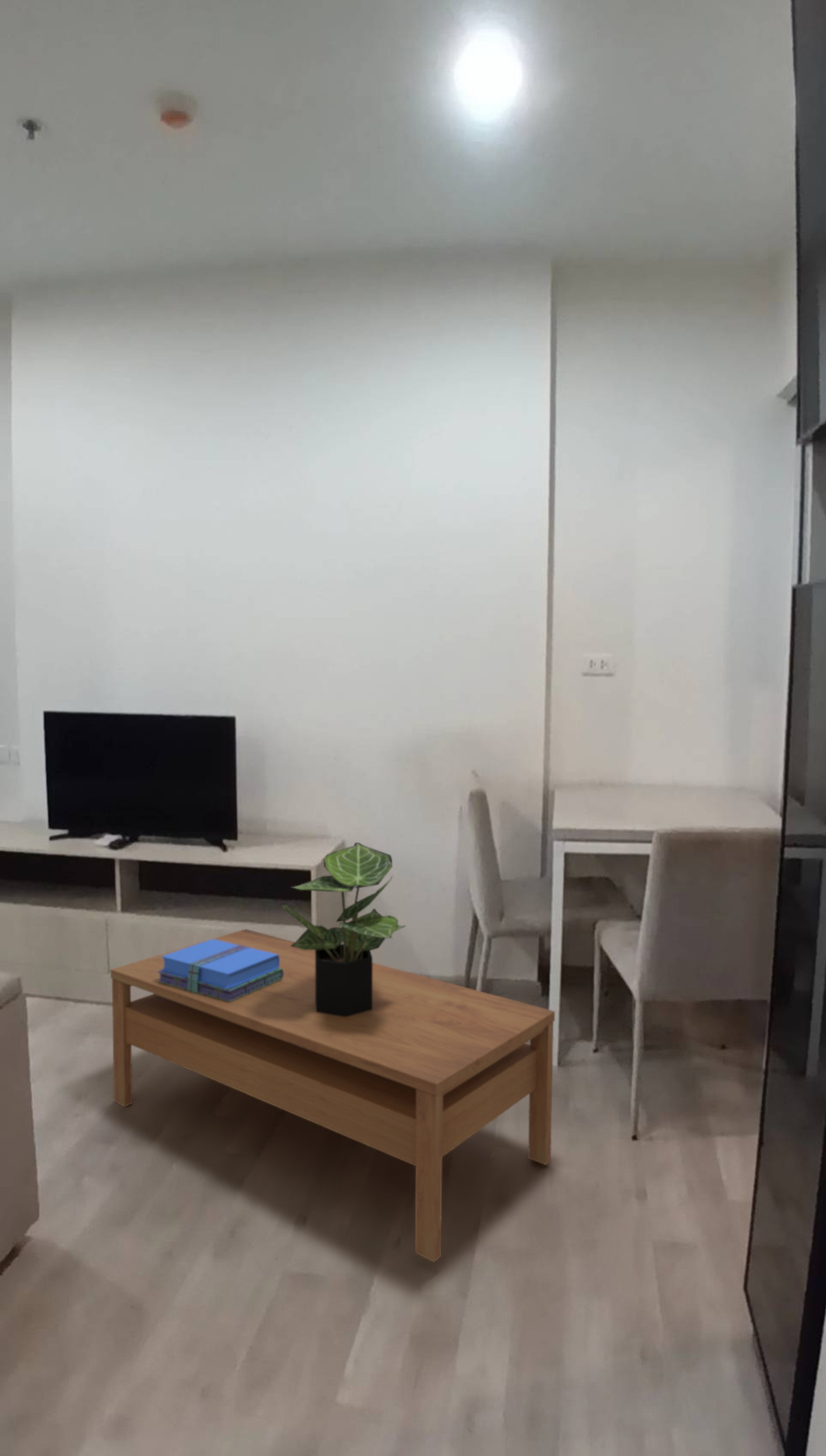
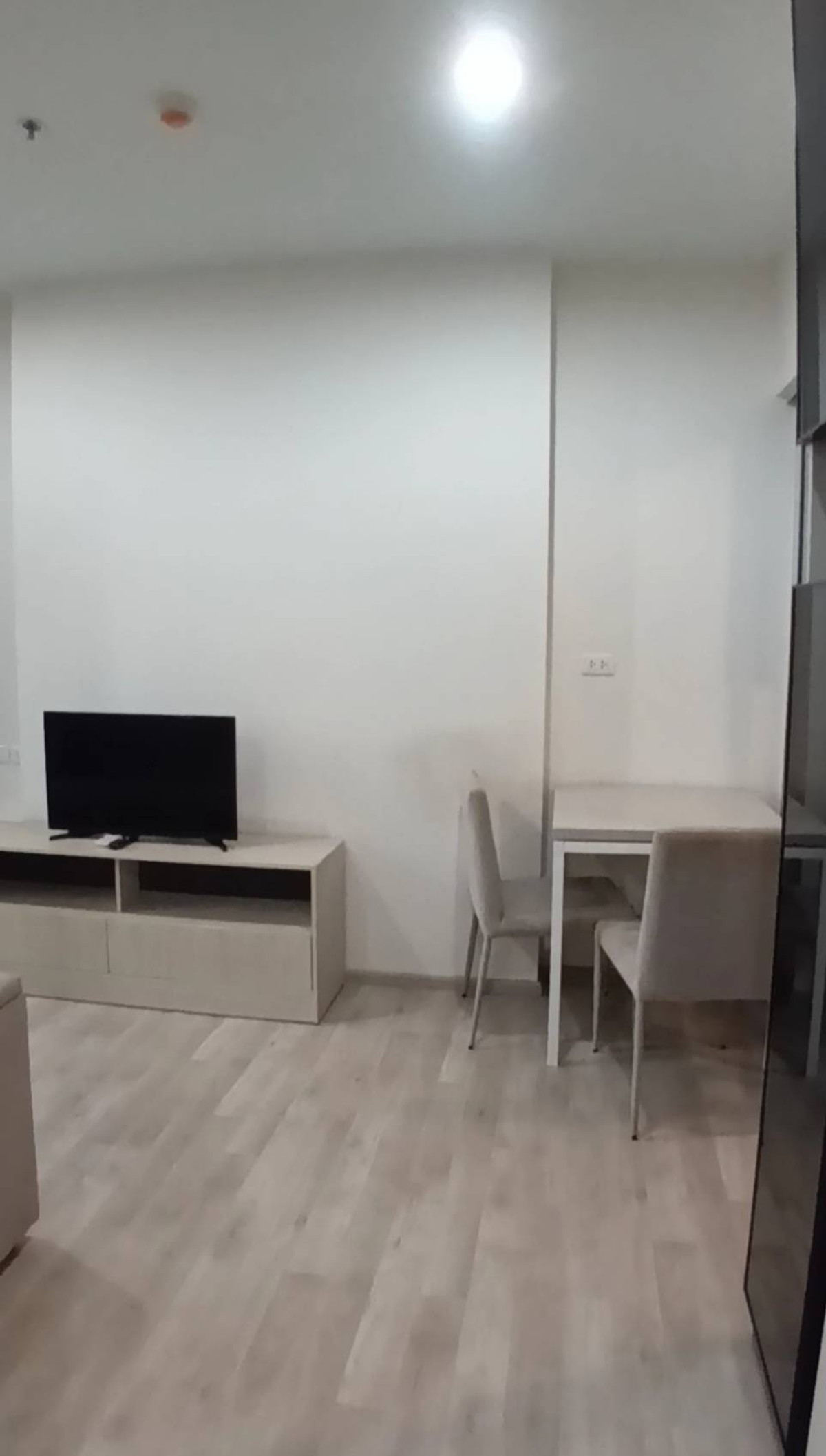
- coffee table (319, 1060)
- books (220, 967)
- potted plant (355, 929)
